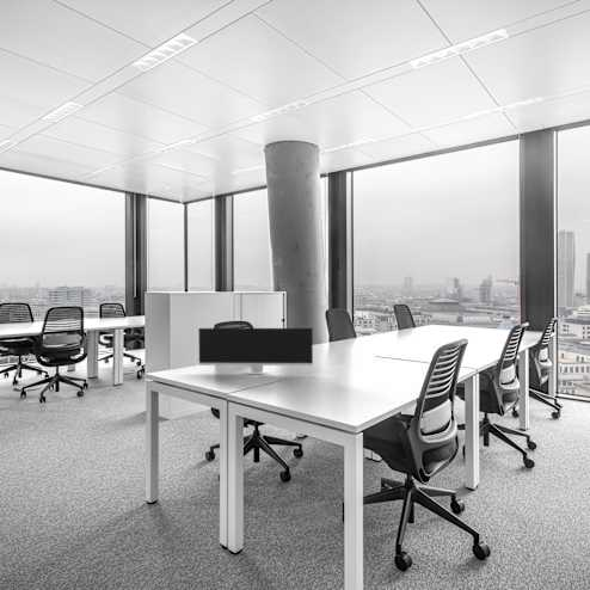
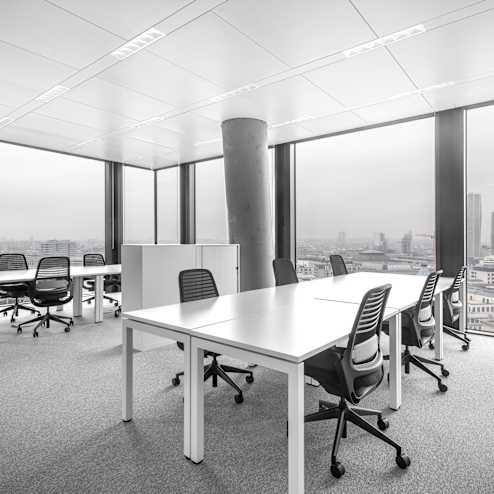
- monitor (256, 350)
